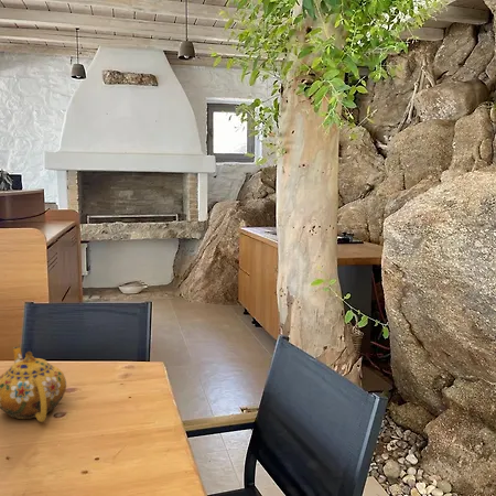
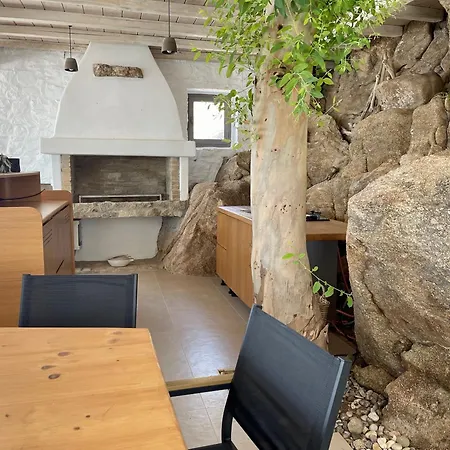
- teapot (30, 379)
